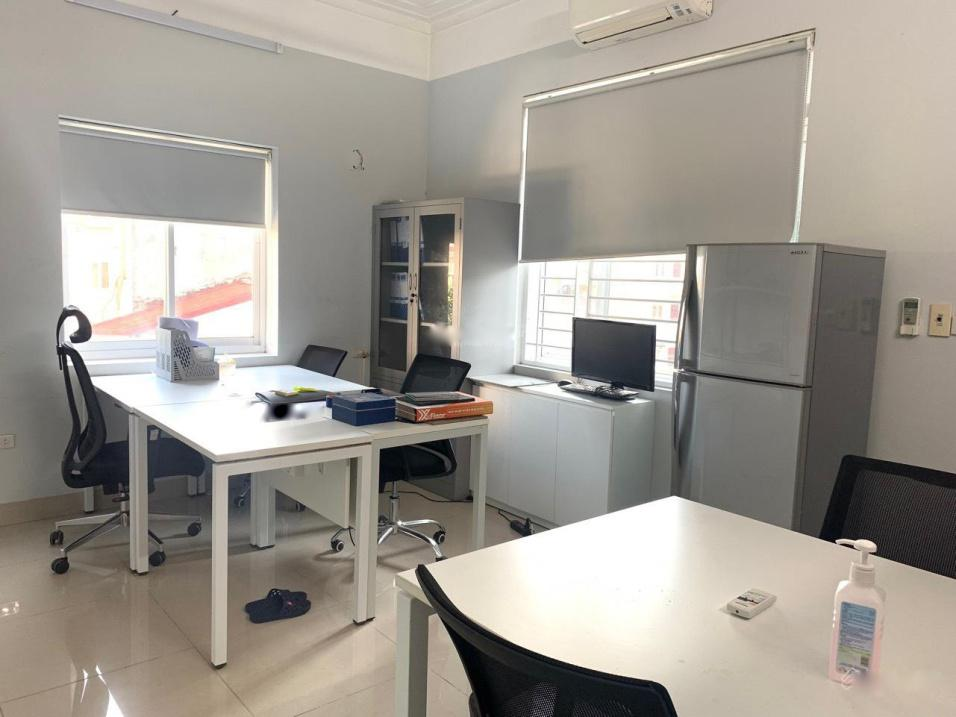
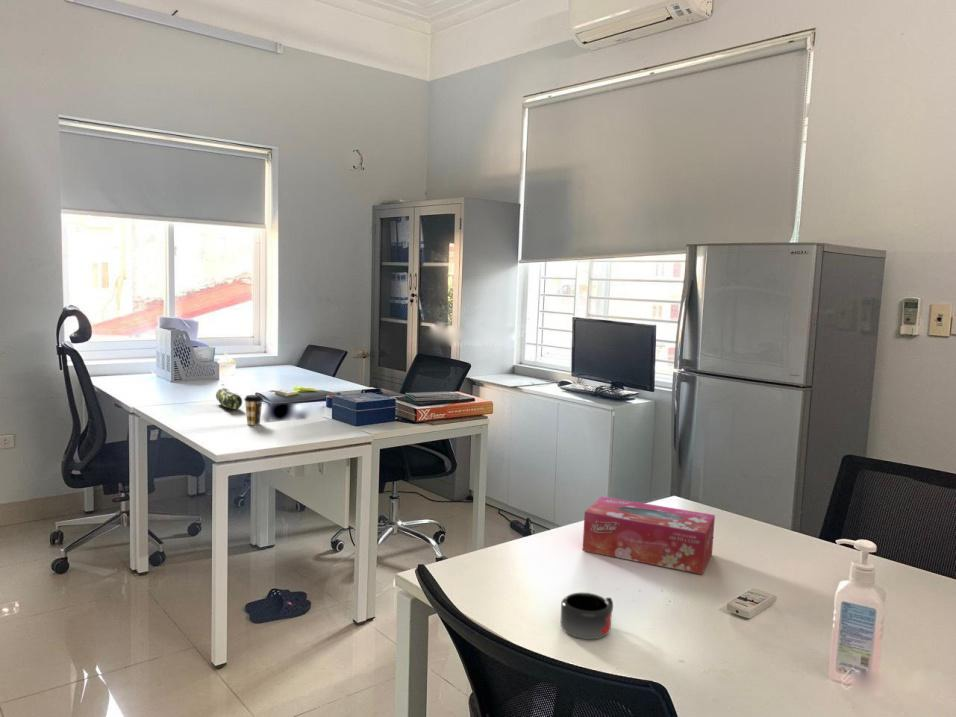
+ mug (590, 614)
+ pencil case (228, 399)
+ tissue box (648, 532)
+ coffee cup (253, 410)
